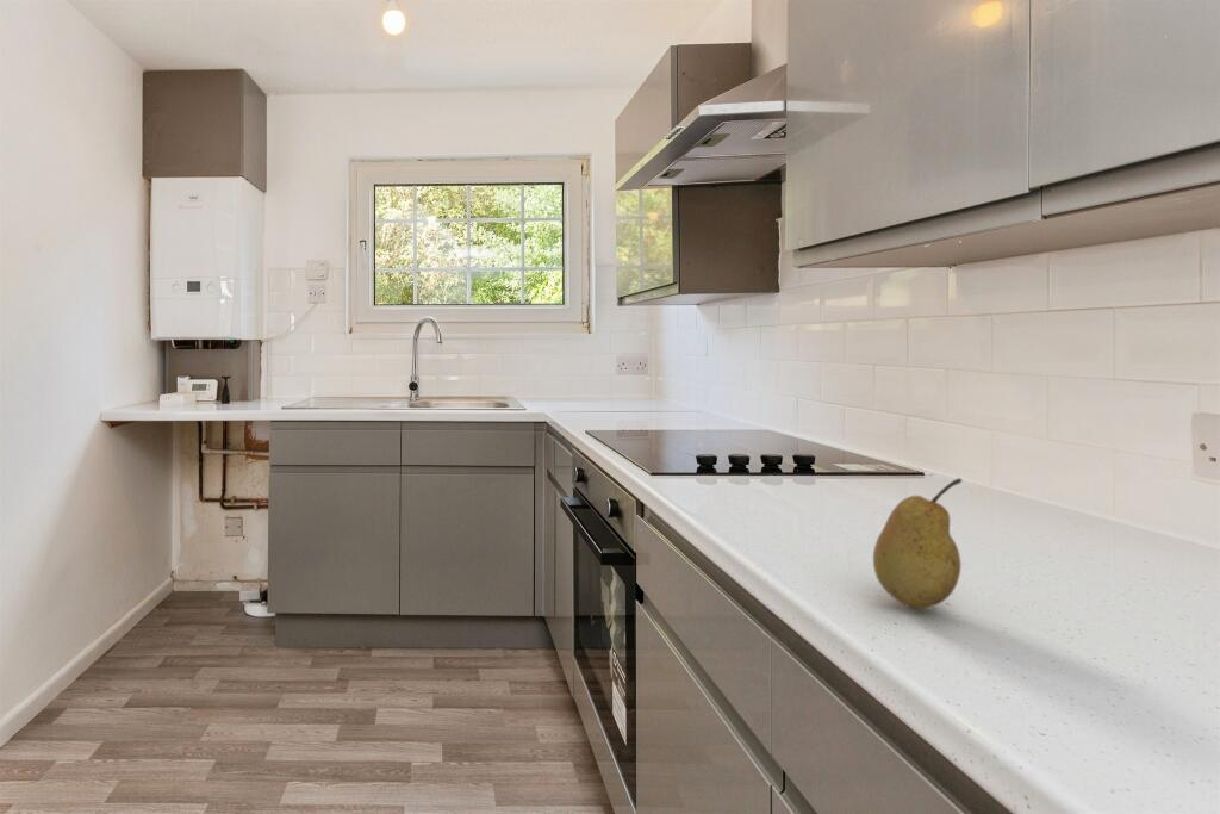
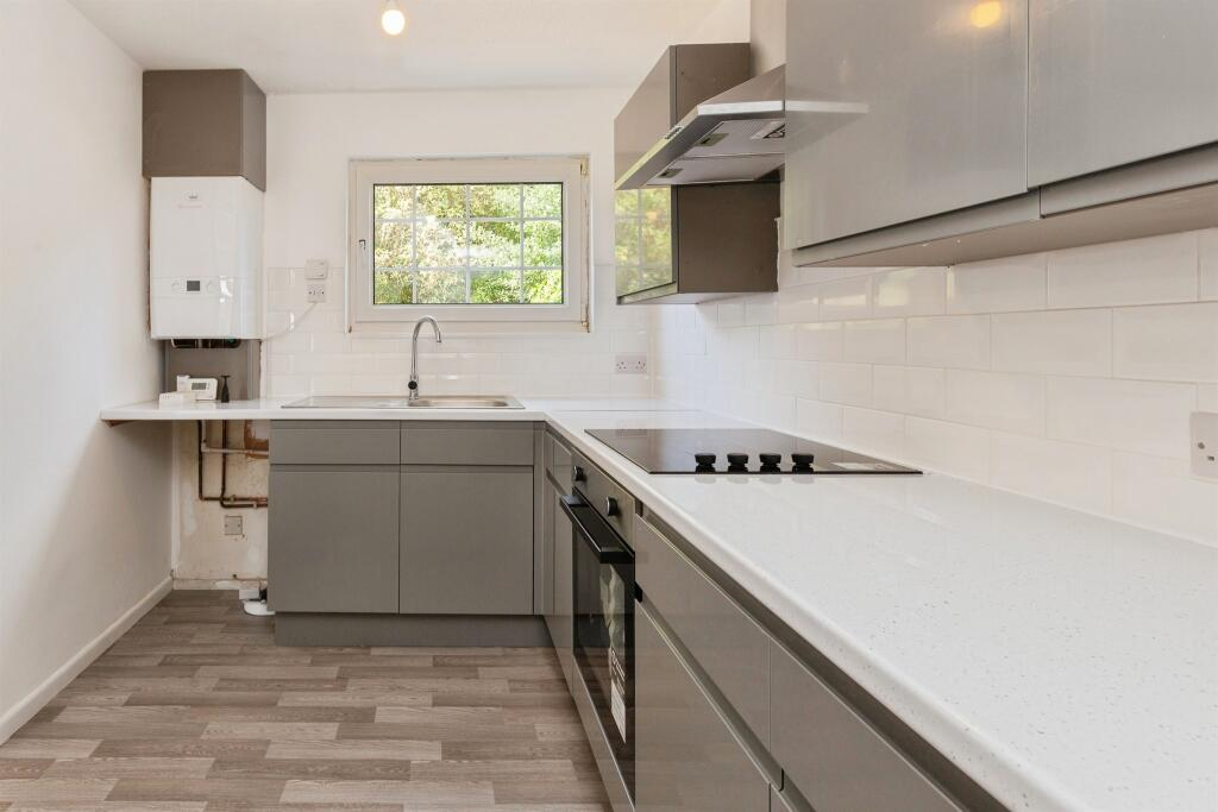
- fruit (917, 542)
